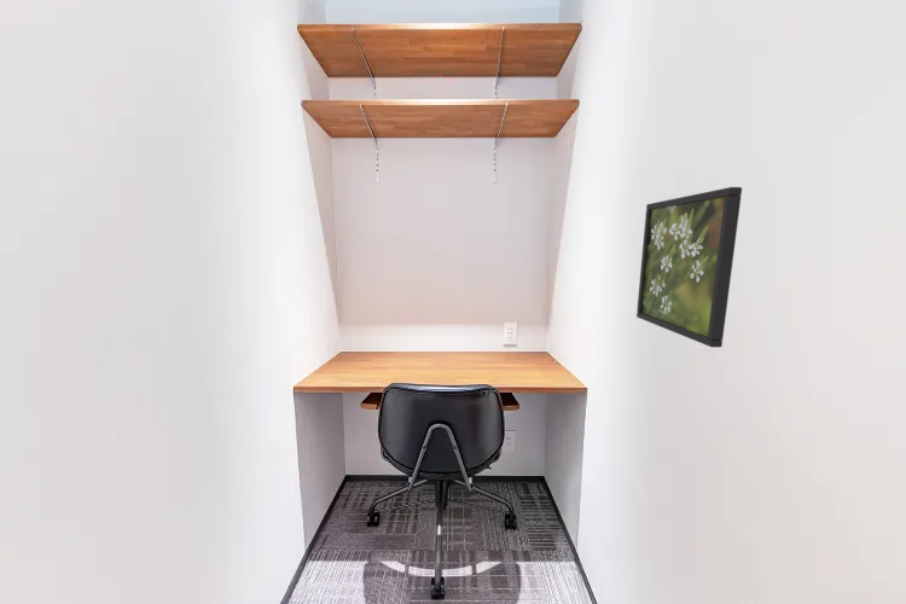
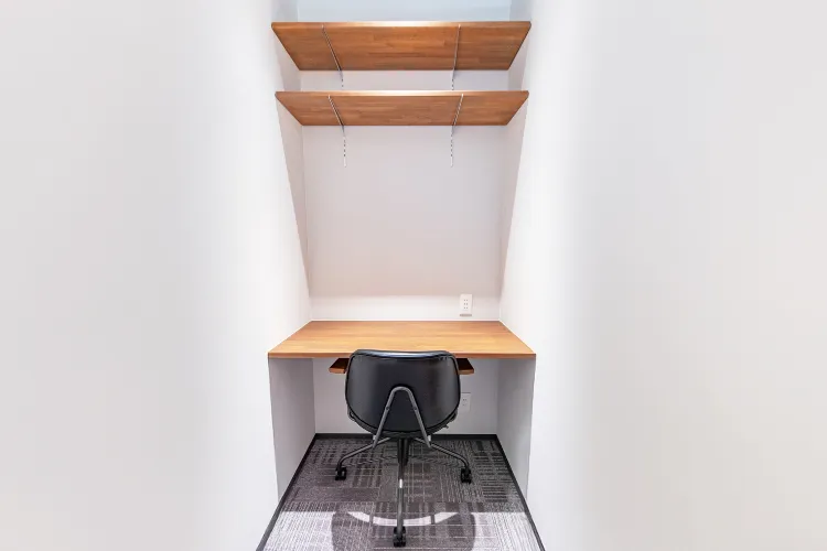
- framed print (678, 265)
